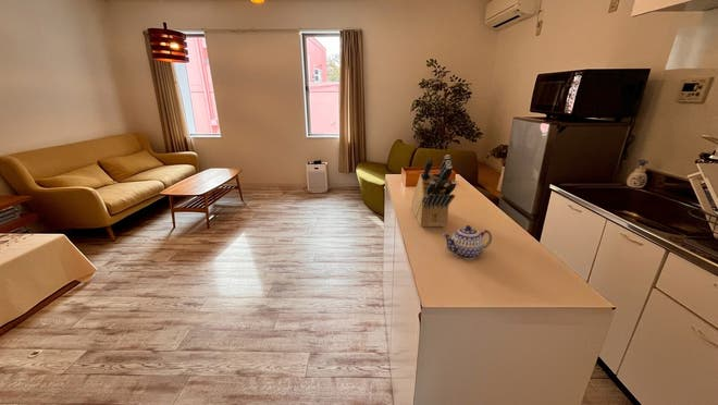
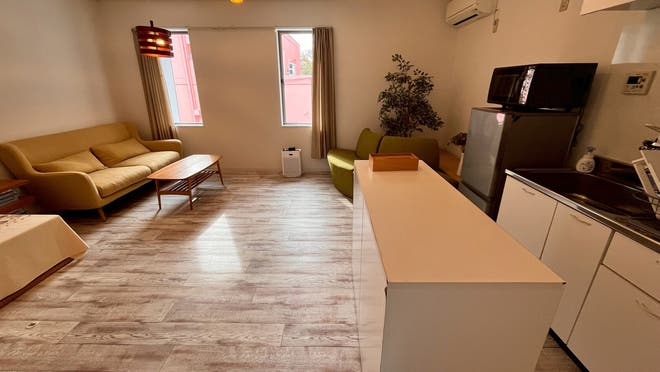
- teapot (467, 240)
- knife block (432, 186)
